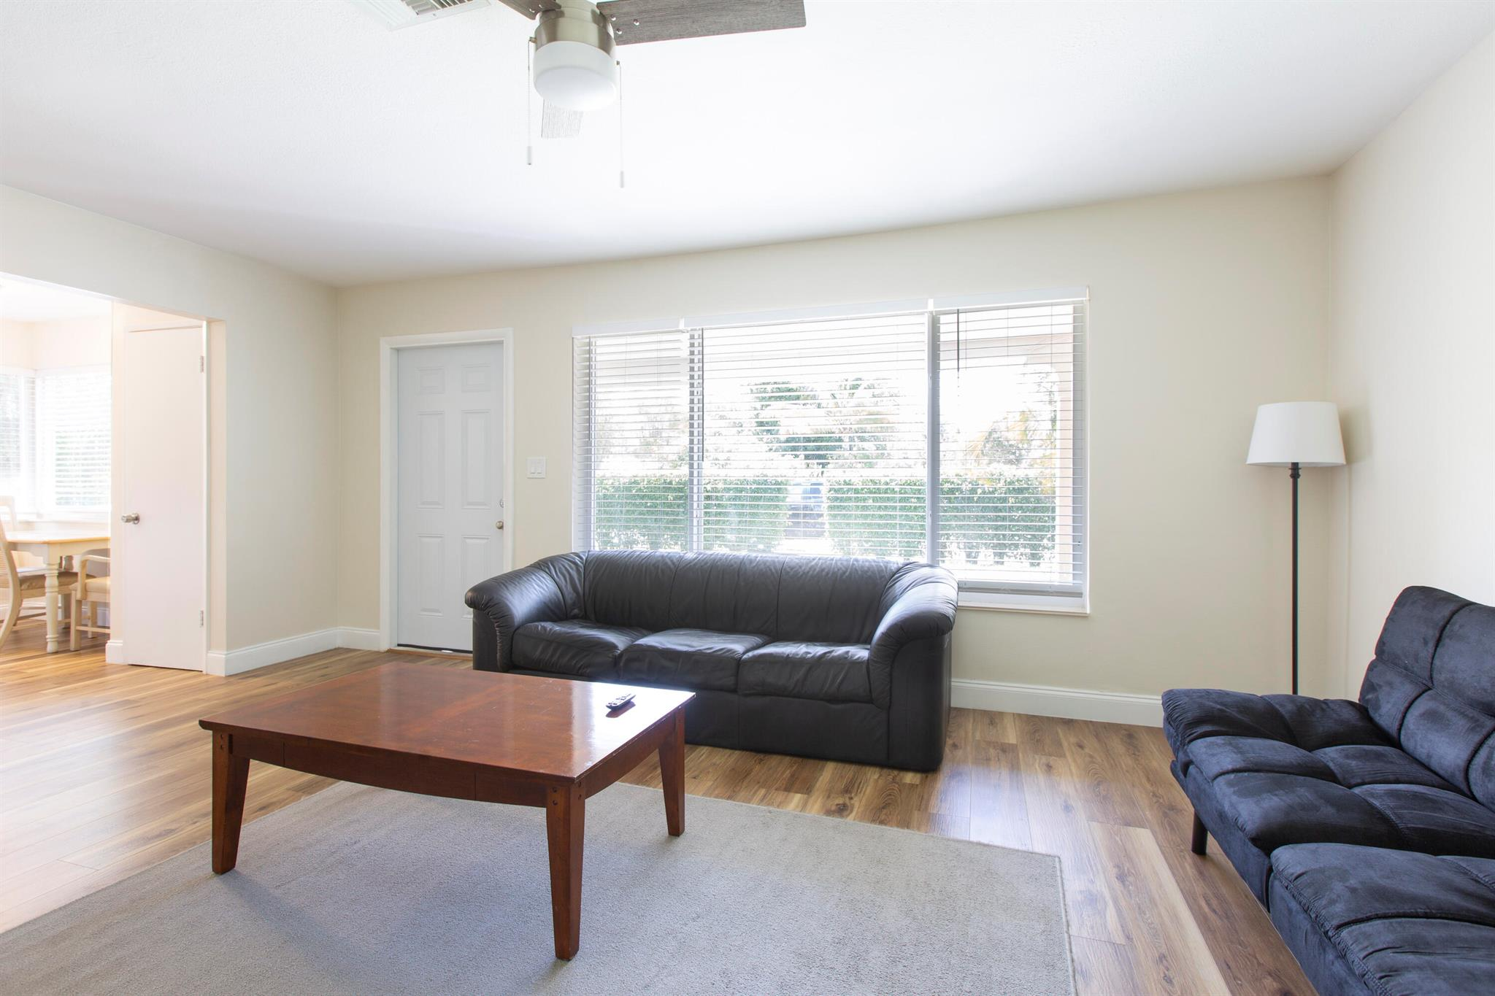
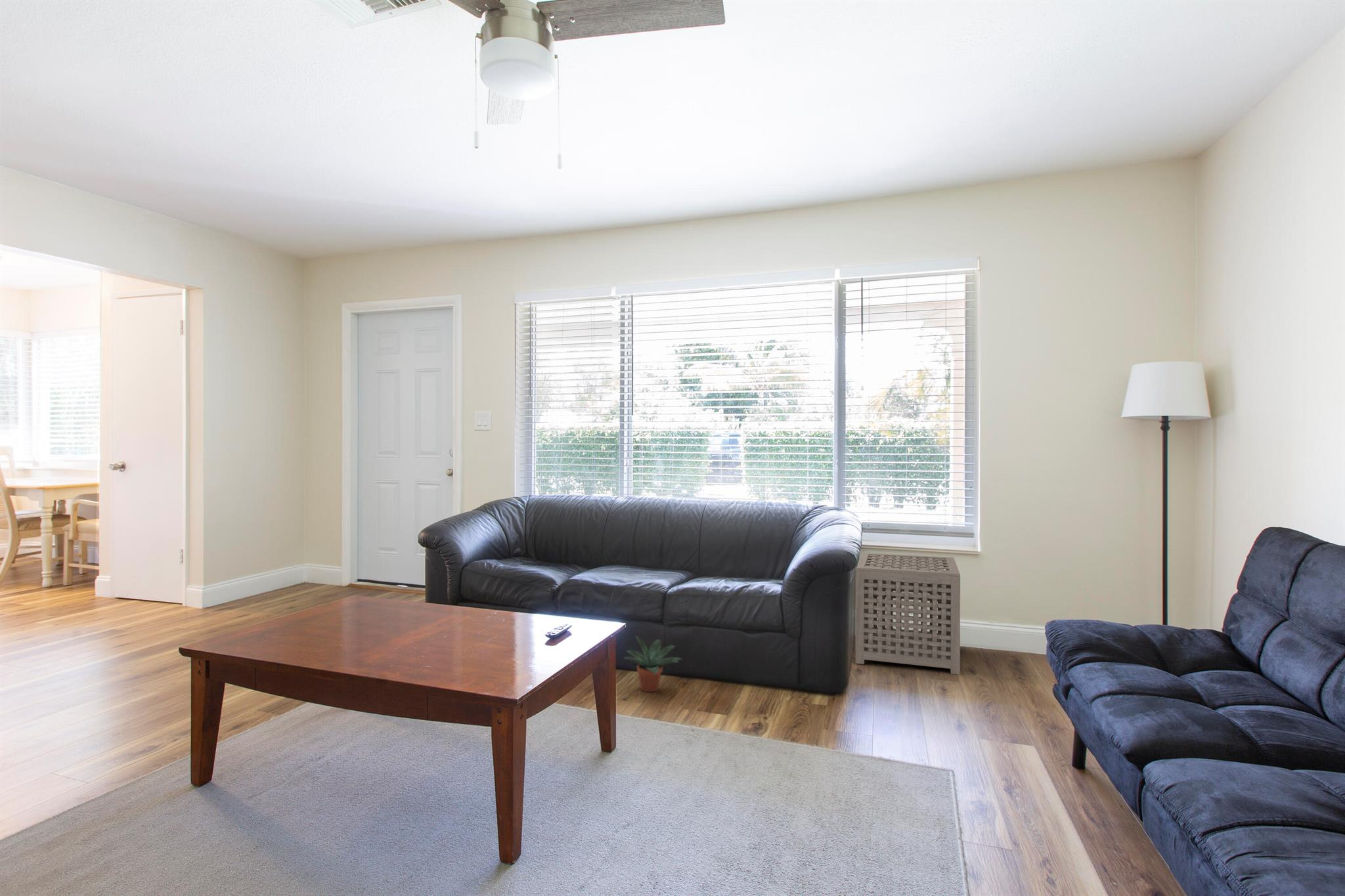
+ side table (906, 608)
+ potted plant (650, 663)
